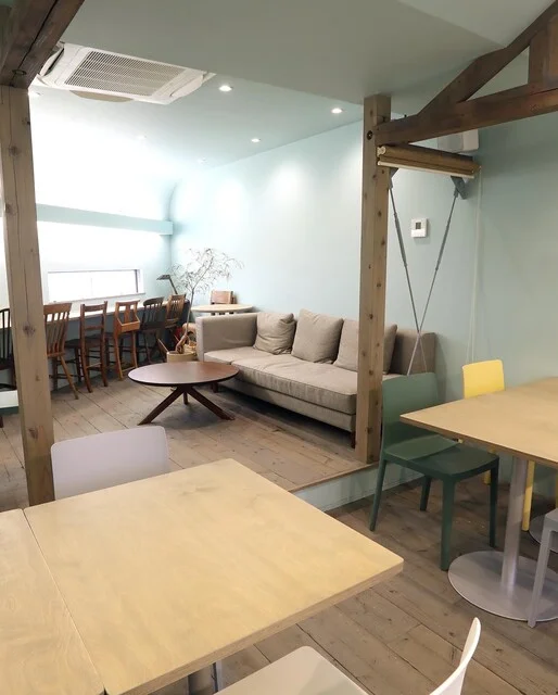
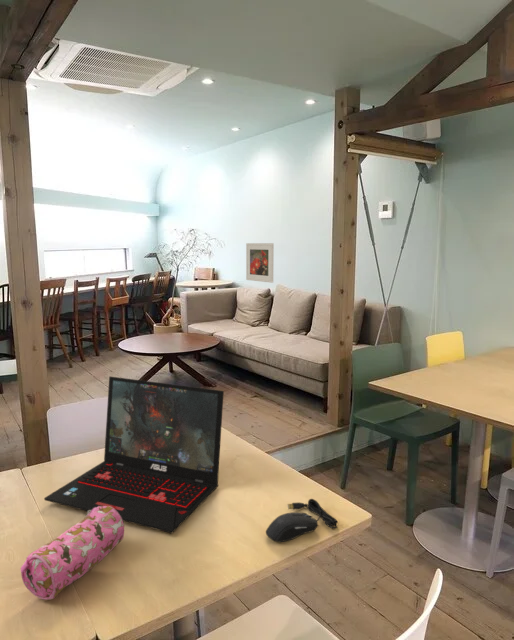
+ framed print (259, 262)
+ computer mouse (295, 514)
+ pencil case (76, 549)
+ laptop (136, 445)
